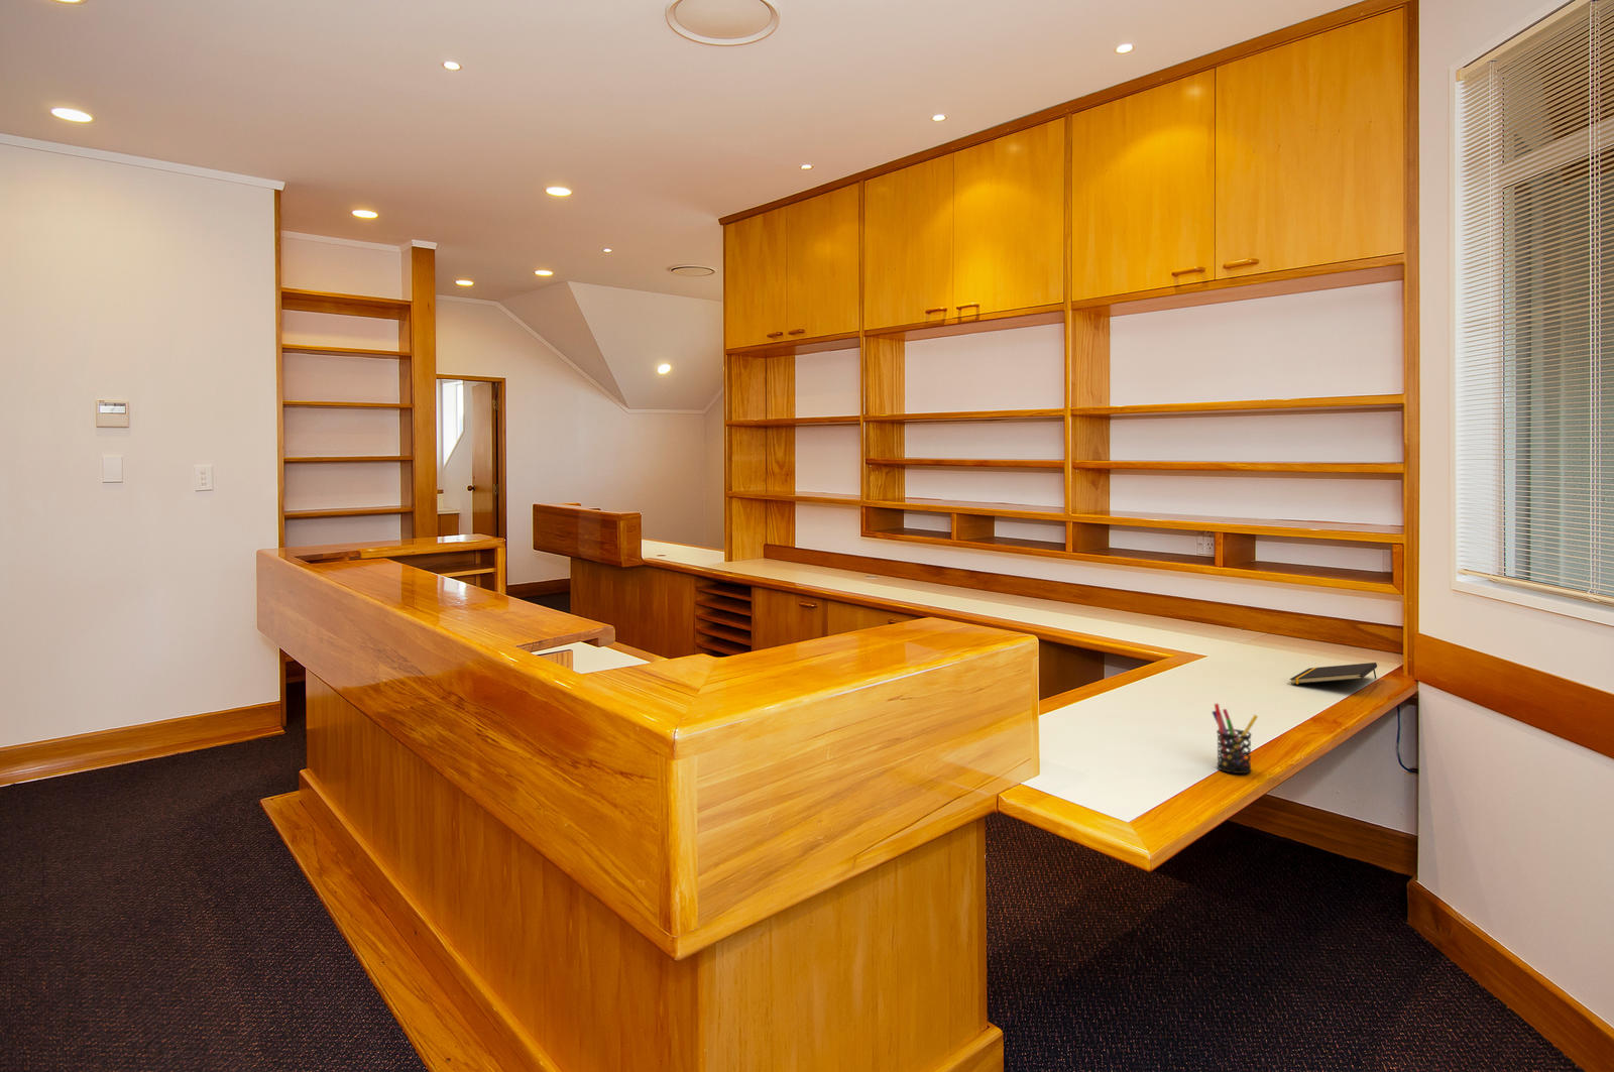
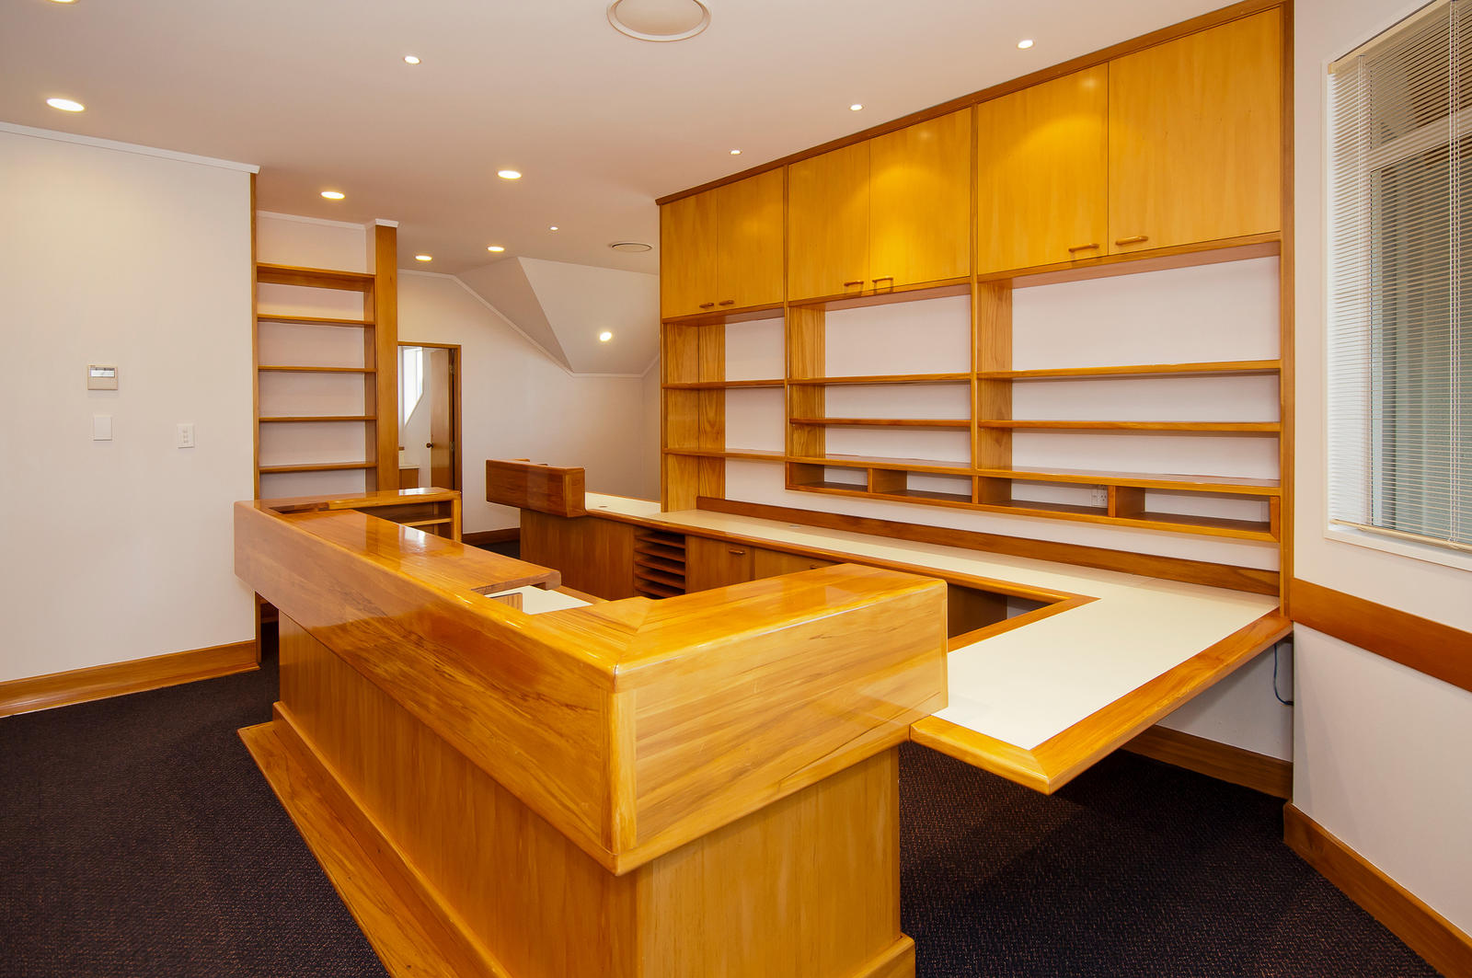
- notepad (1334, 672)
- pen holder (1231, 737)
